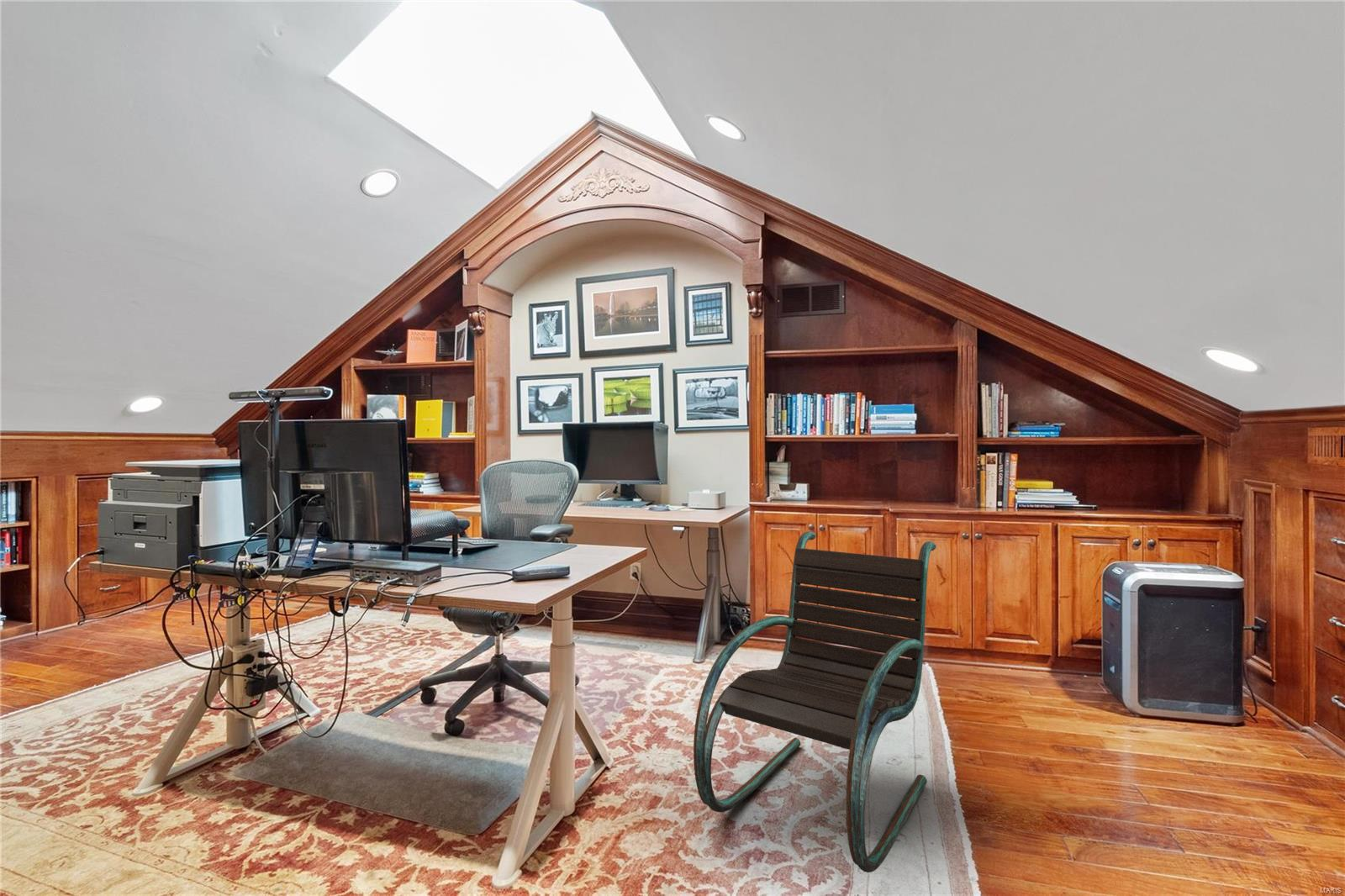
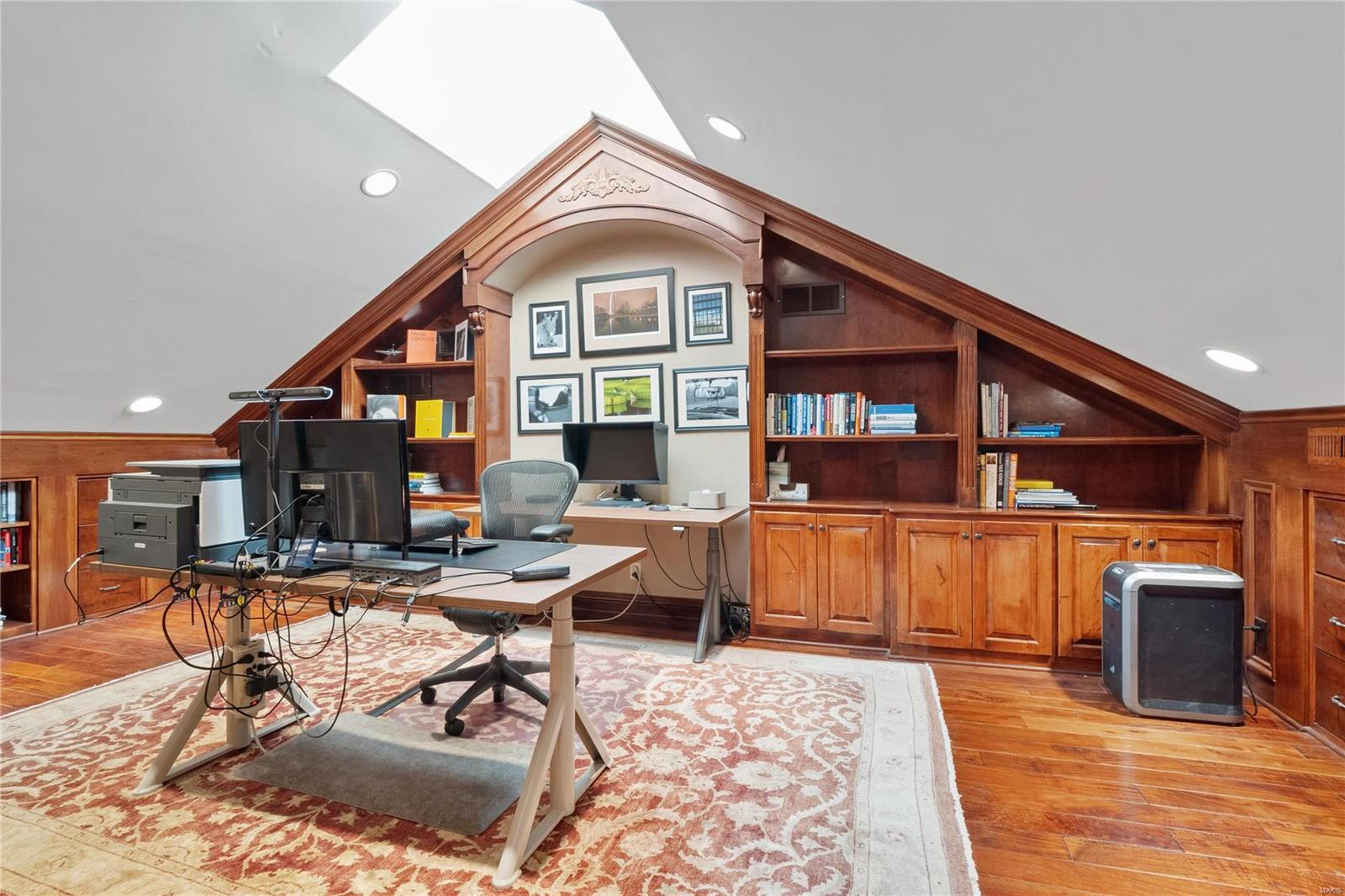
- lounge chair (827, 674)
